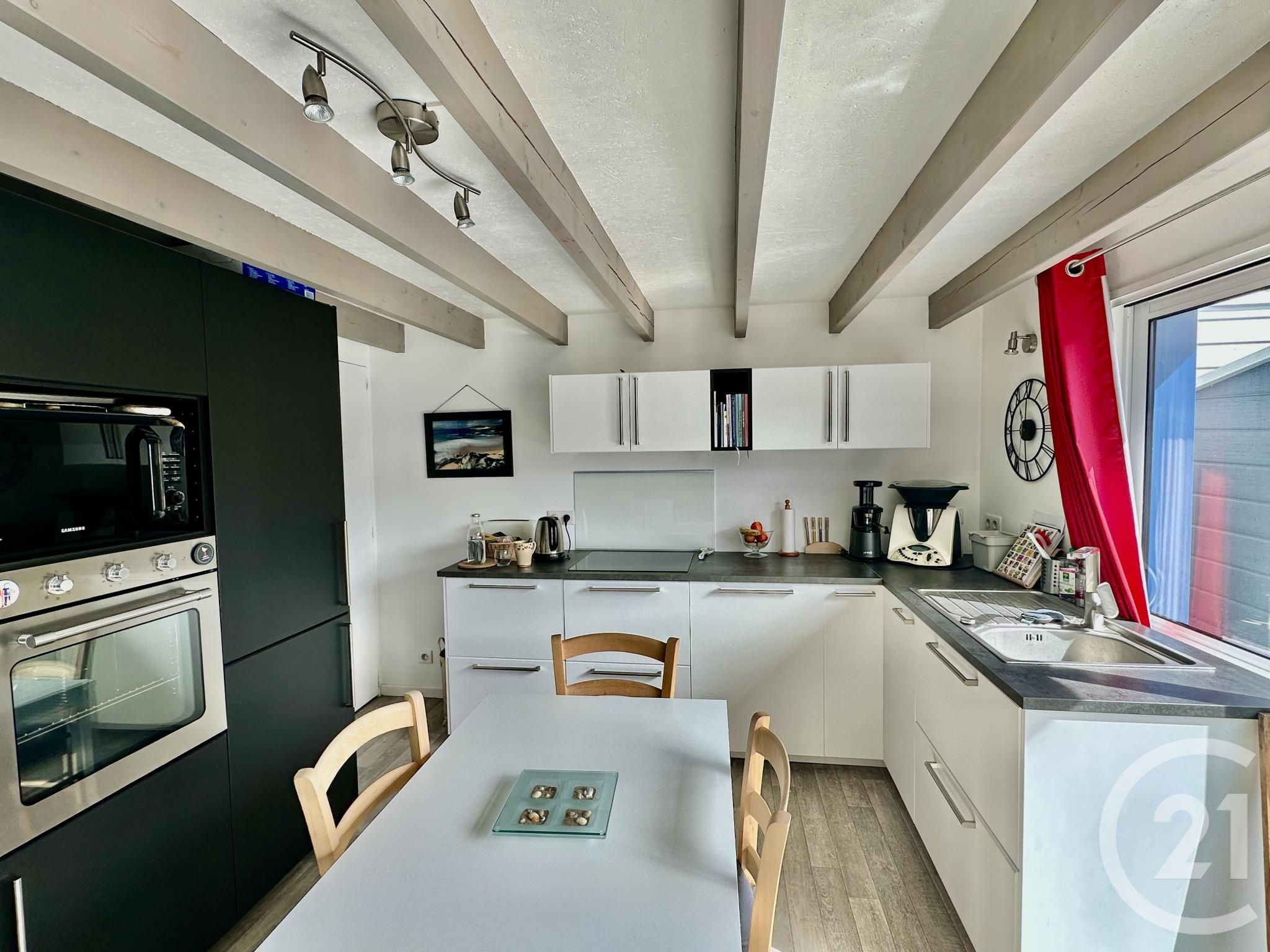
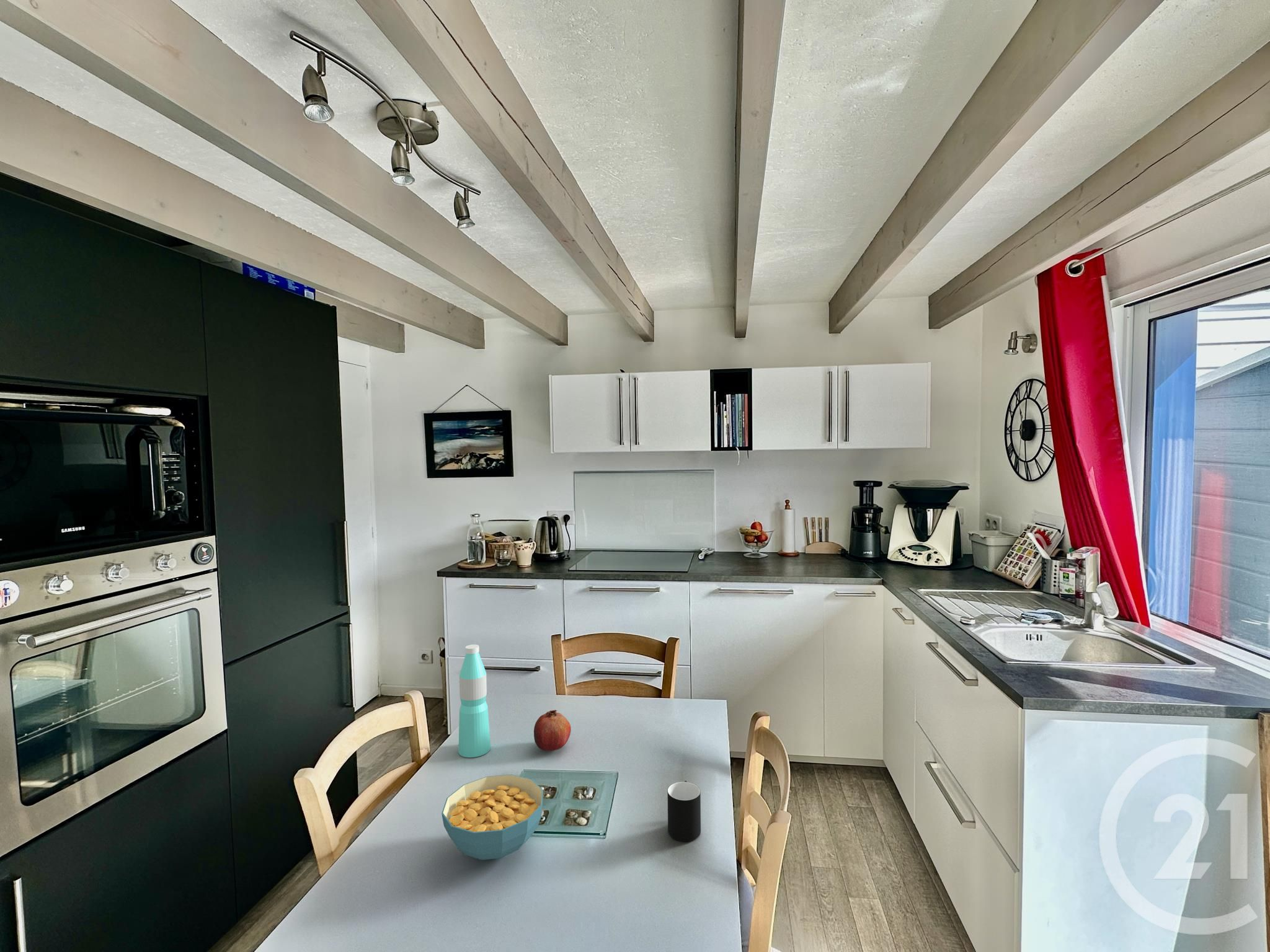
+ fruit (551, 729)
+ cup (685, 806)
+ cereal bowl (494, 825)
+ water bottle (473, 698)
